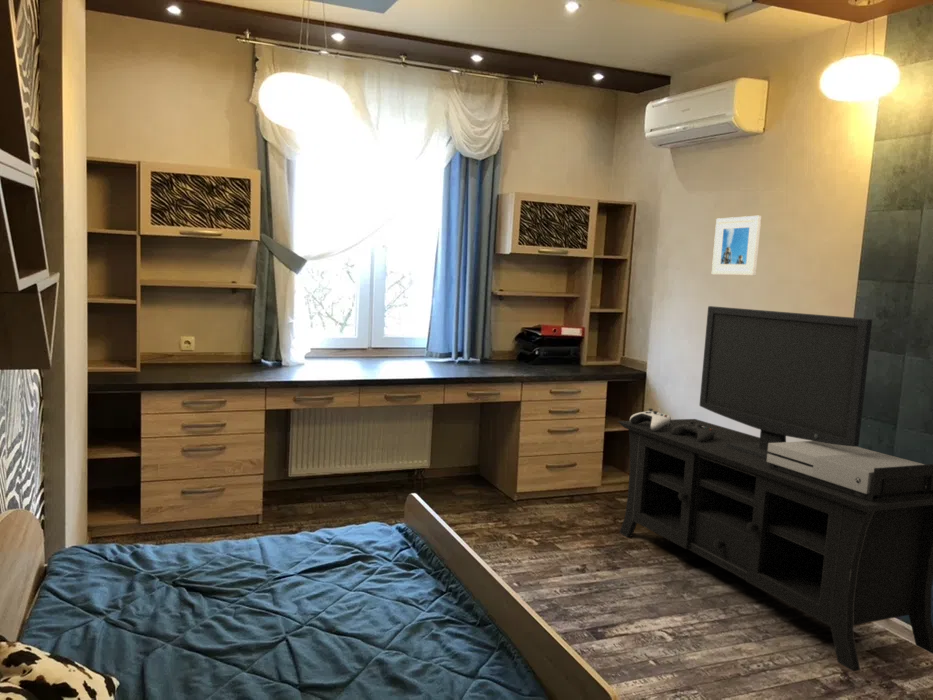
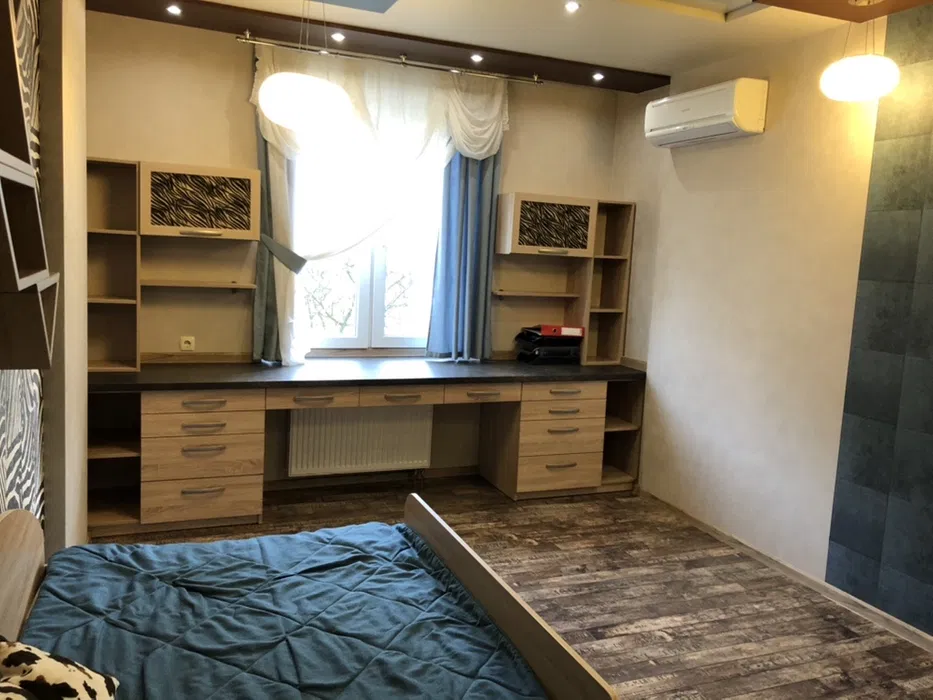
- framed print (735, 246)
- media console (760, 450)
